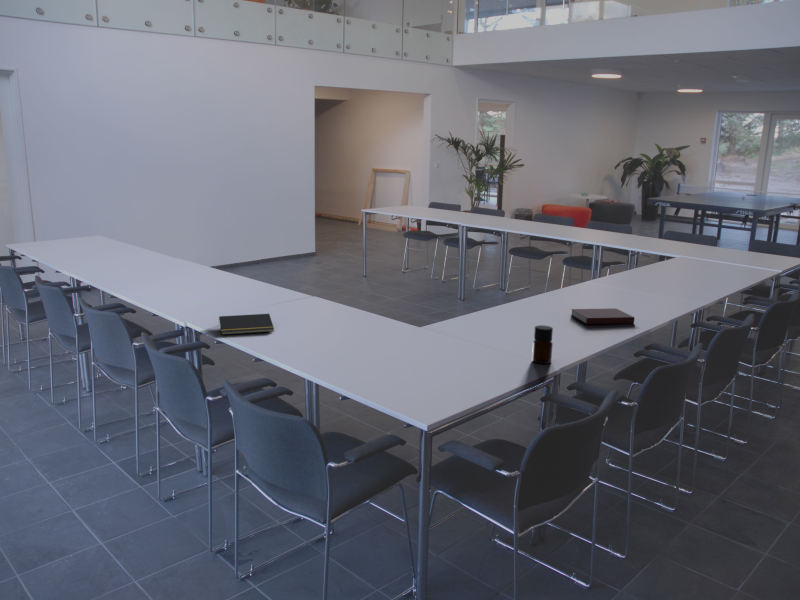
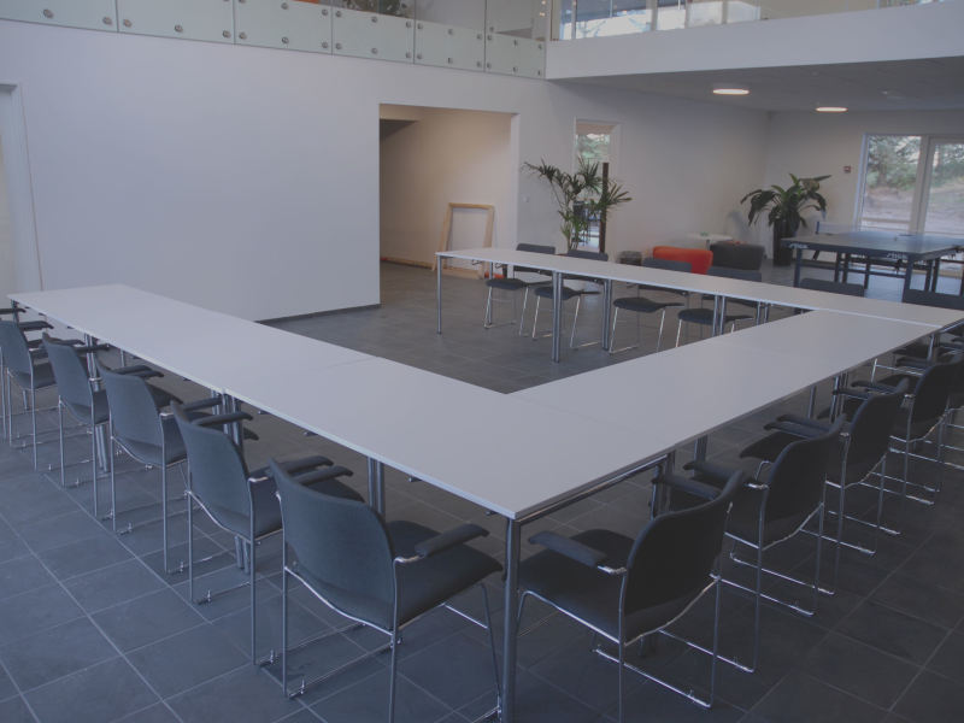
- notebook (601, 316)
- notepad (246, 323)
- bottle (542, 344)
